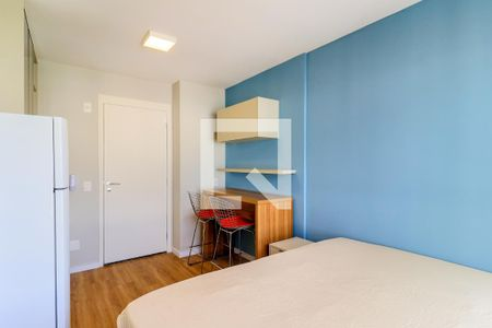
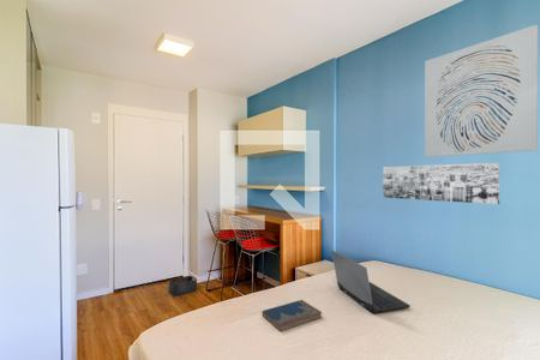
+ wall art (473, 100)
+ laptop computer (367, 277)
+ hardcover book (292, 313)
+ storage bin (182, 284)
+ wall art (432, 182)
